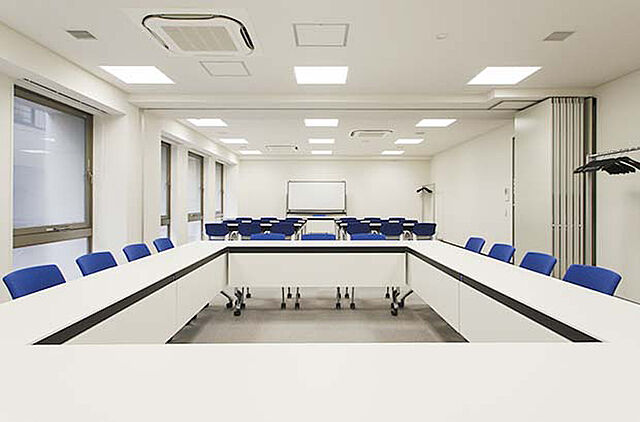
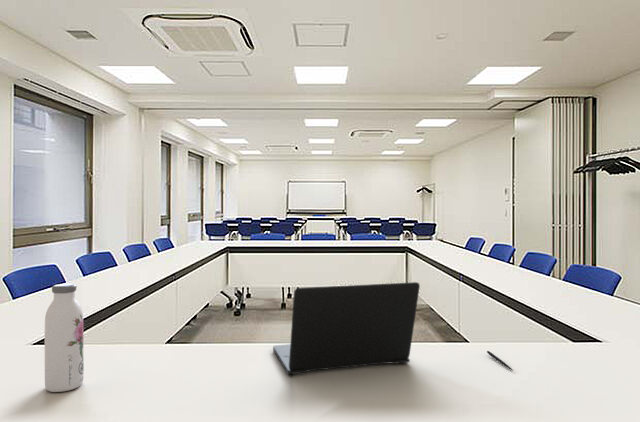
+ water bottle (64, 335)
+ pen (499, 360)
+ laptop (341, 318)
